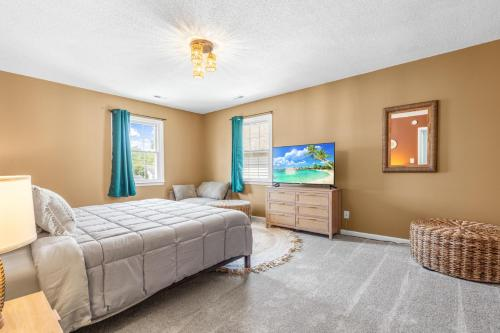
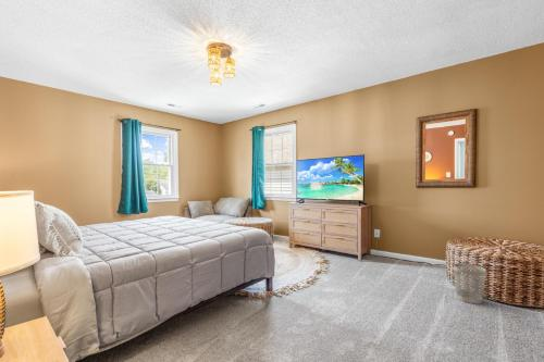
+ wastebasket (469, 283)
